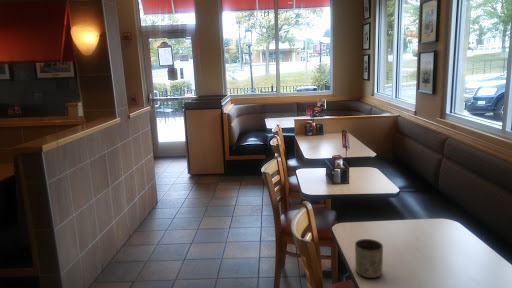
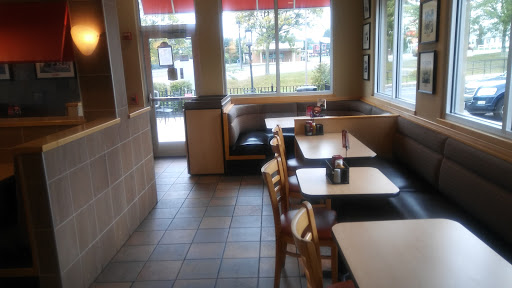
- cup (368, 258)
